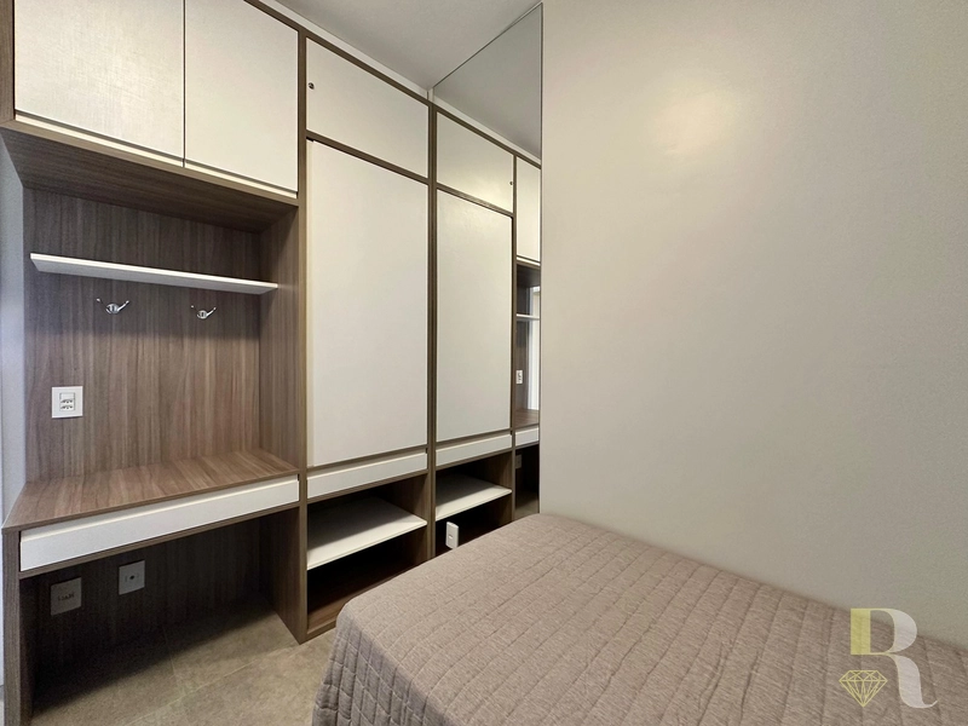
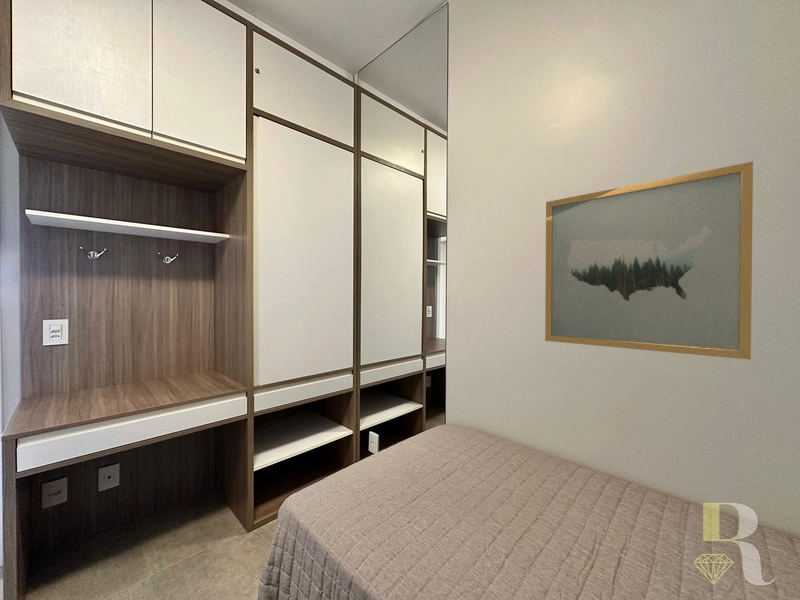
+ wall art (631, 267)
